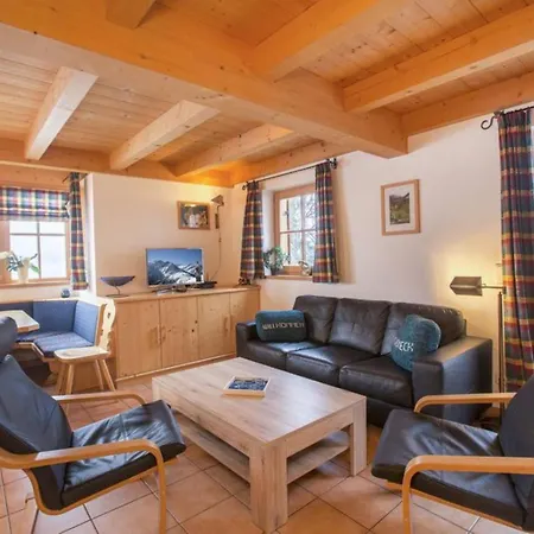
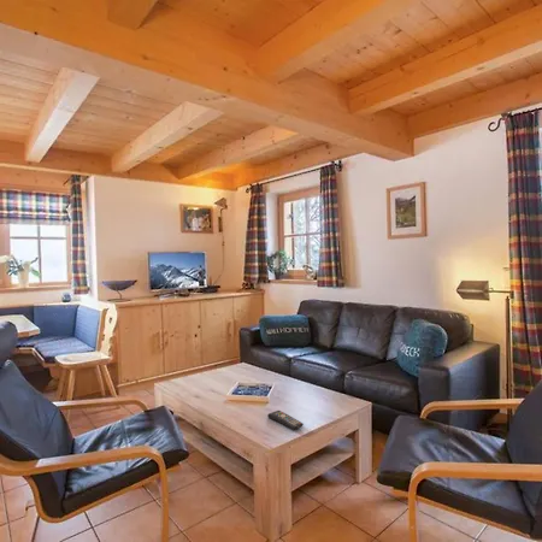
+ remote control (284, 419)
